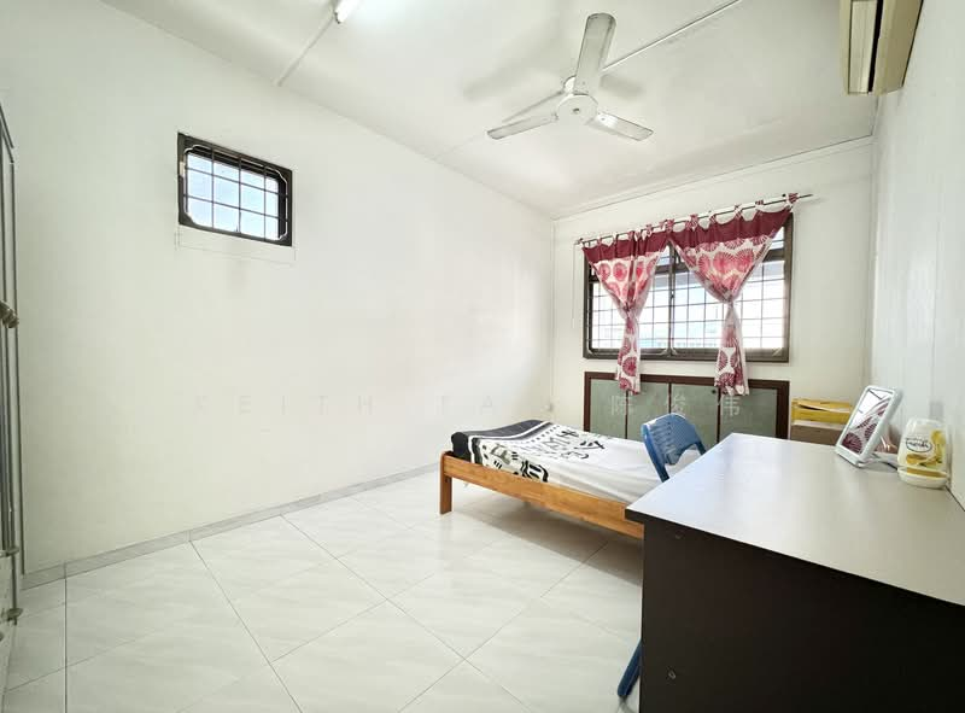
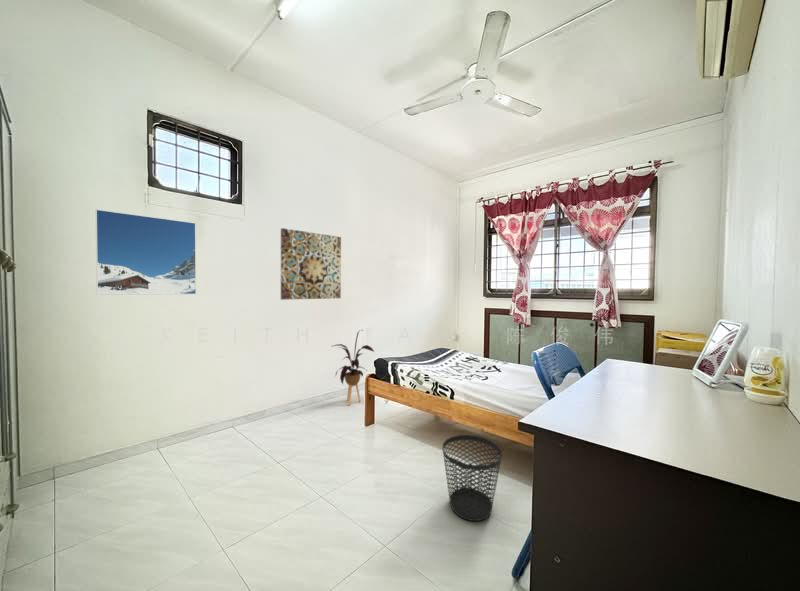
+ wastebasket (471, 478)
+ house plant (351, 366)
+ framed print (150, 255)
+ wall art (312, 266)
